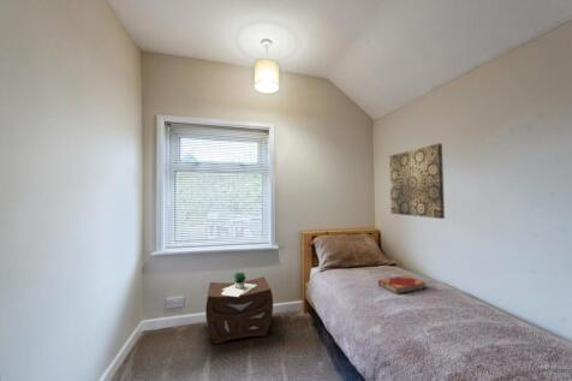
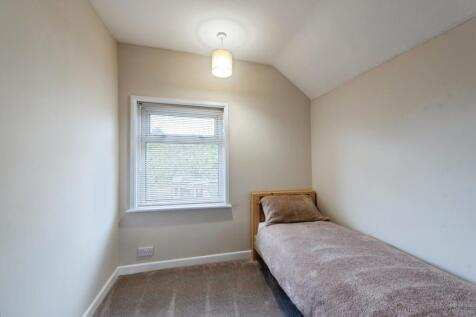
- nightstand (239, 300)
- hardback book (401, 284)
- wall art (412, 183)
